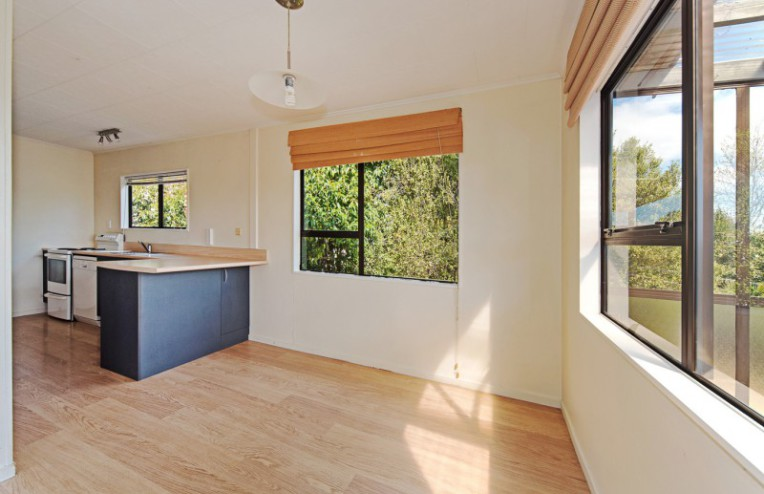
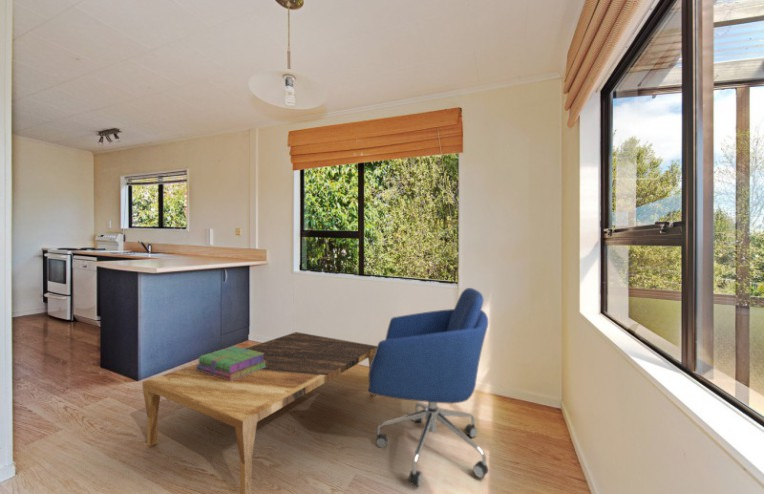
+ chair (427, 369)
+ coffee table (278, 388)
+ stack of books (231, 361)
